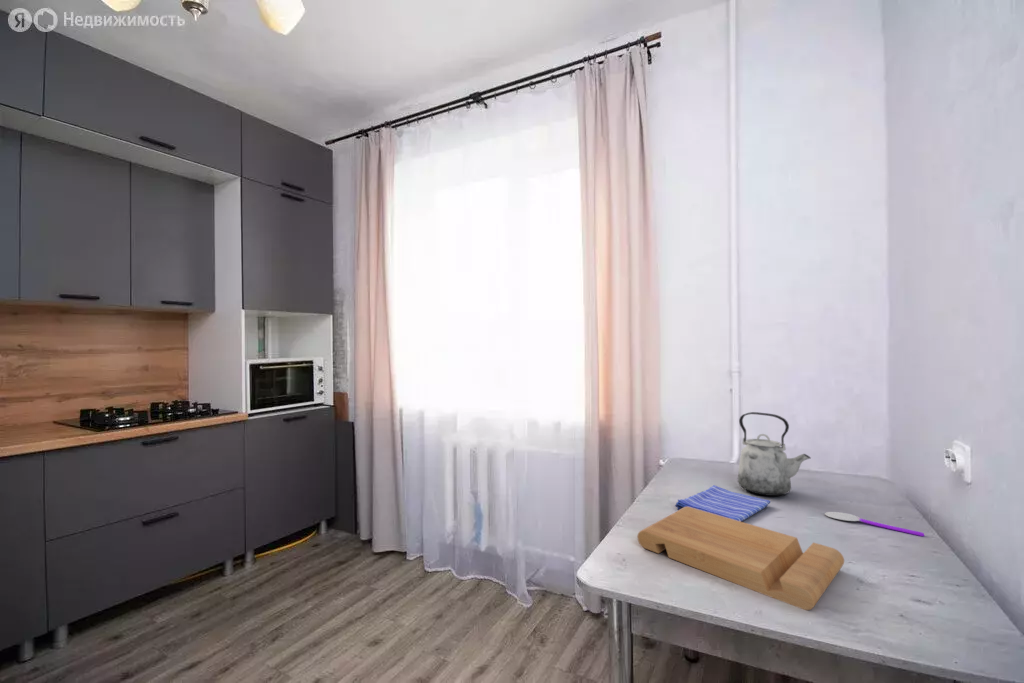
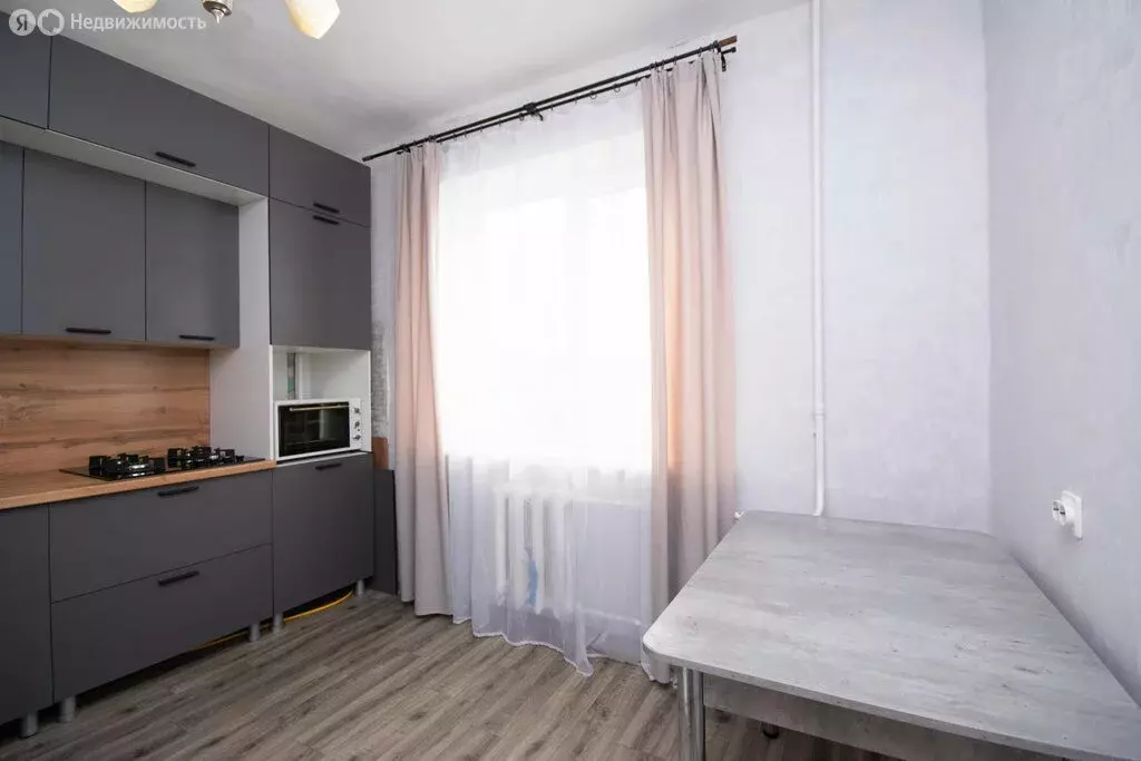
- dish towel (722, 502)
- spoon (871, 522)
- cutting board (734, 548)
- kettle (773, 453)
